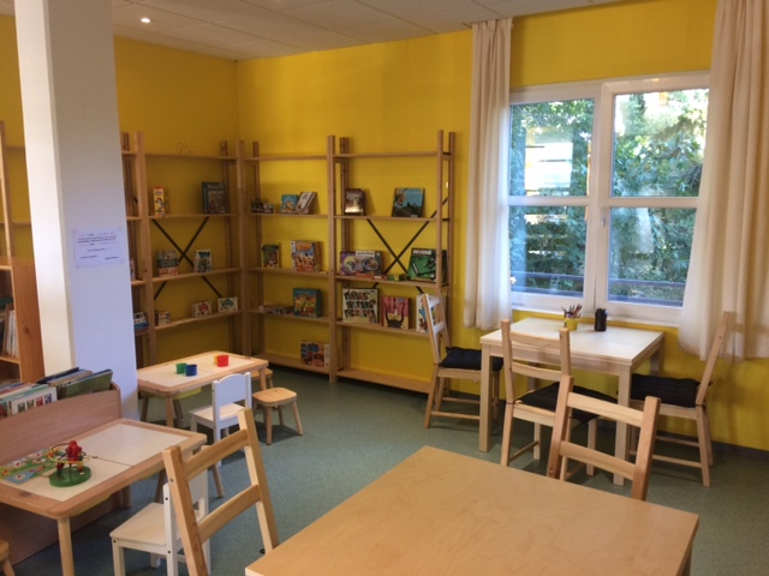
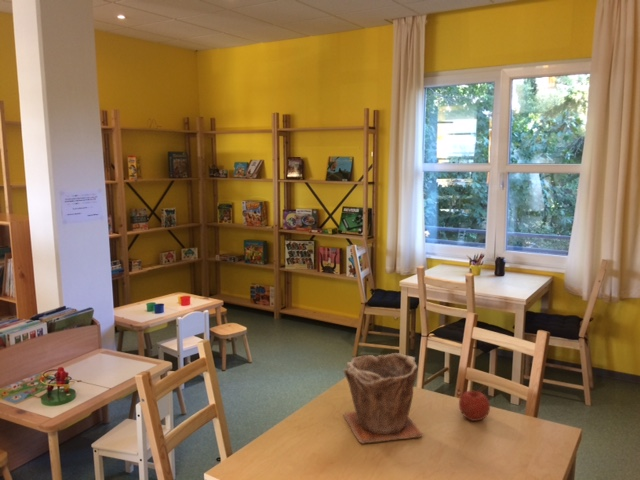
+ plant pot (381, 393)
+ fruit (474, 403)
